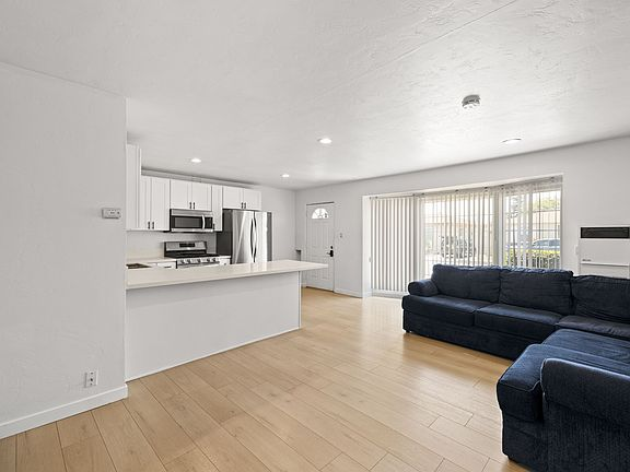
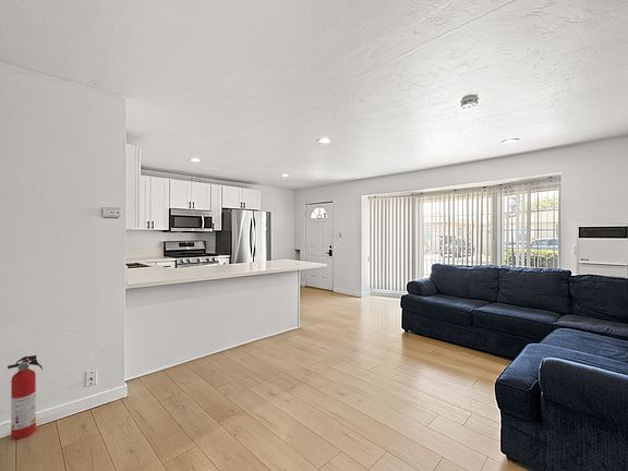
+ fire extinguisher (25, 394)
